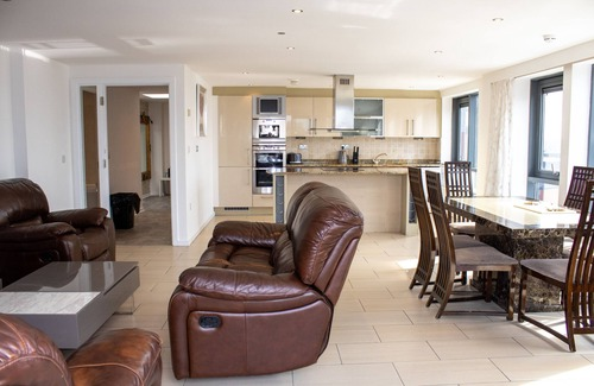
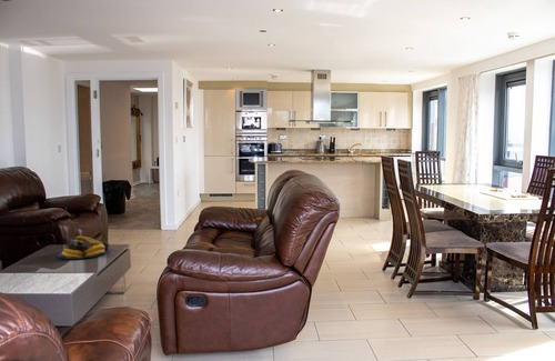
+ fruit bowl (83, 244)
